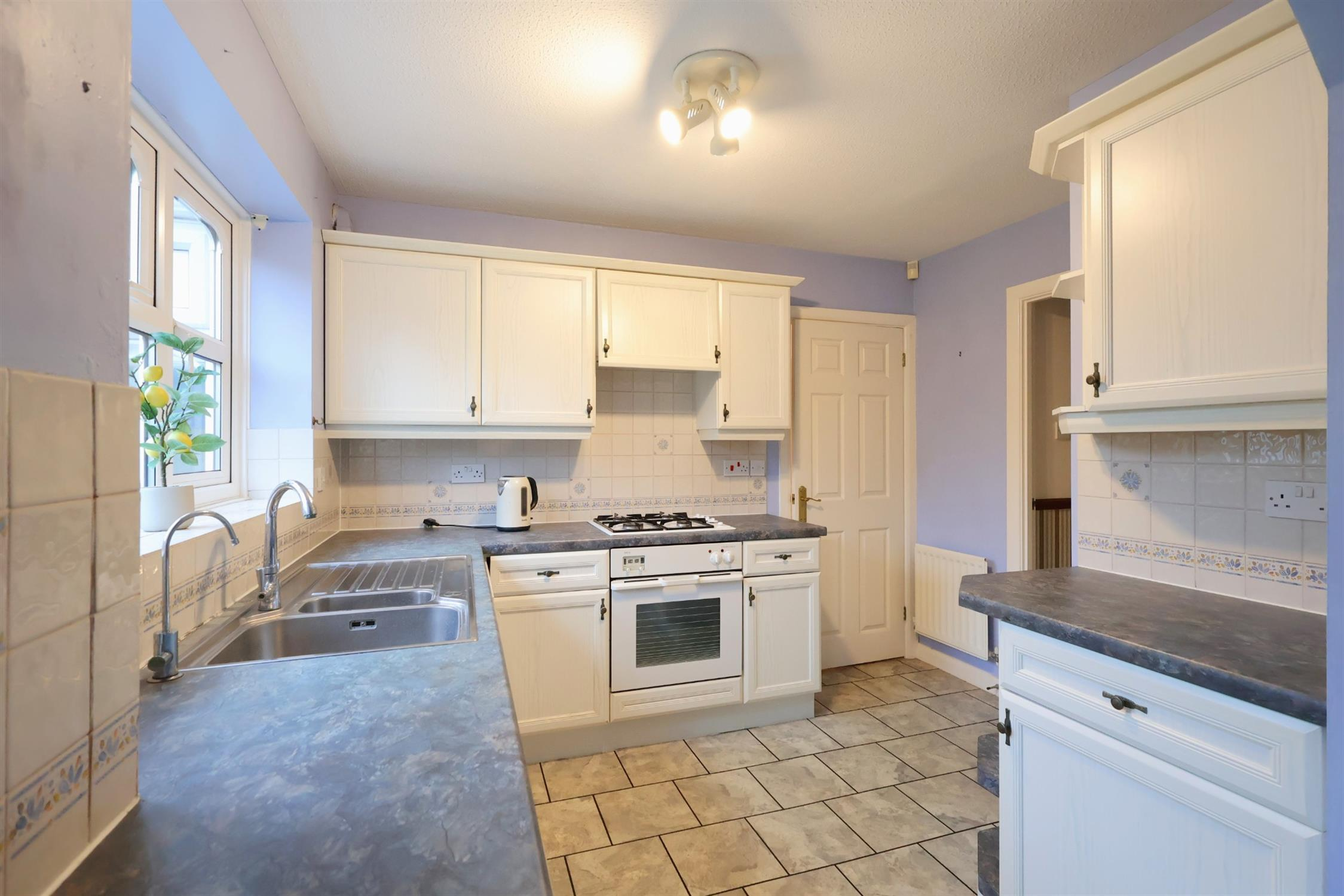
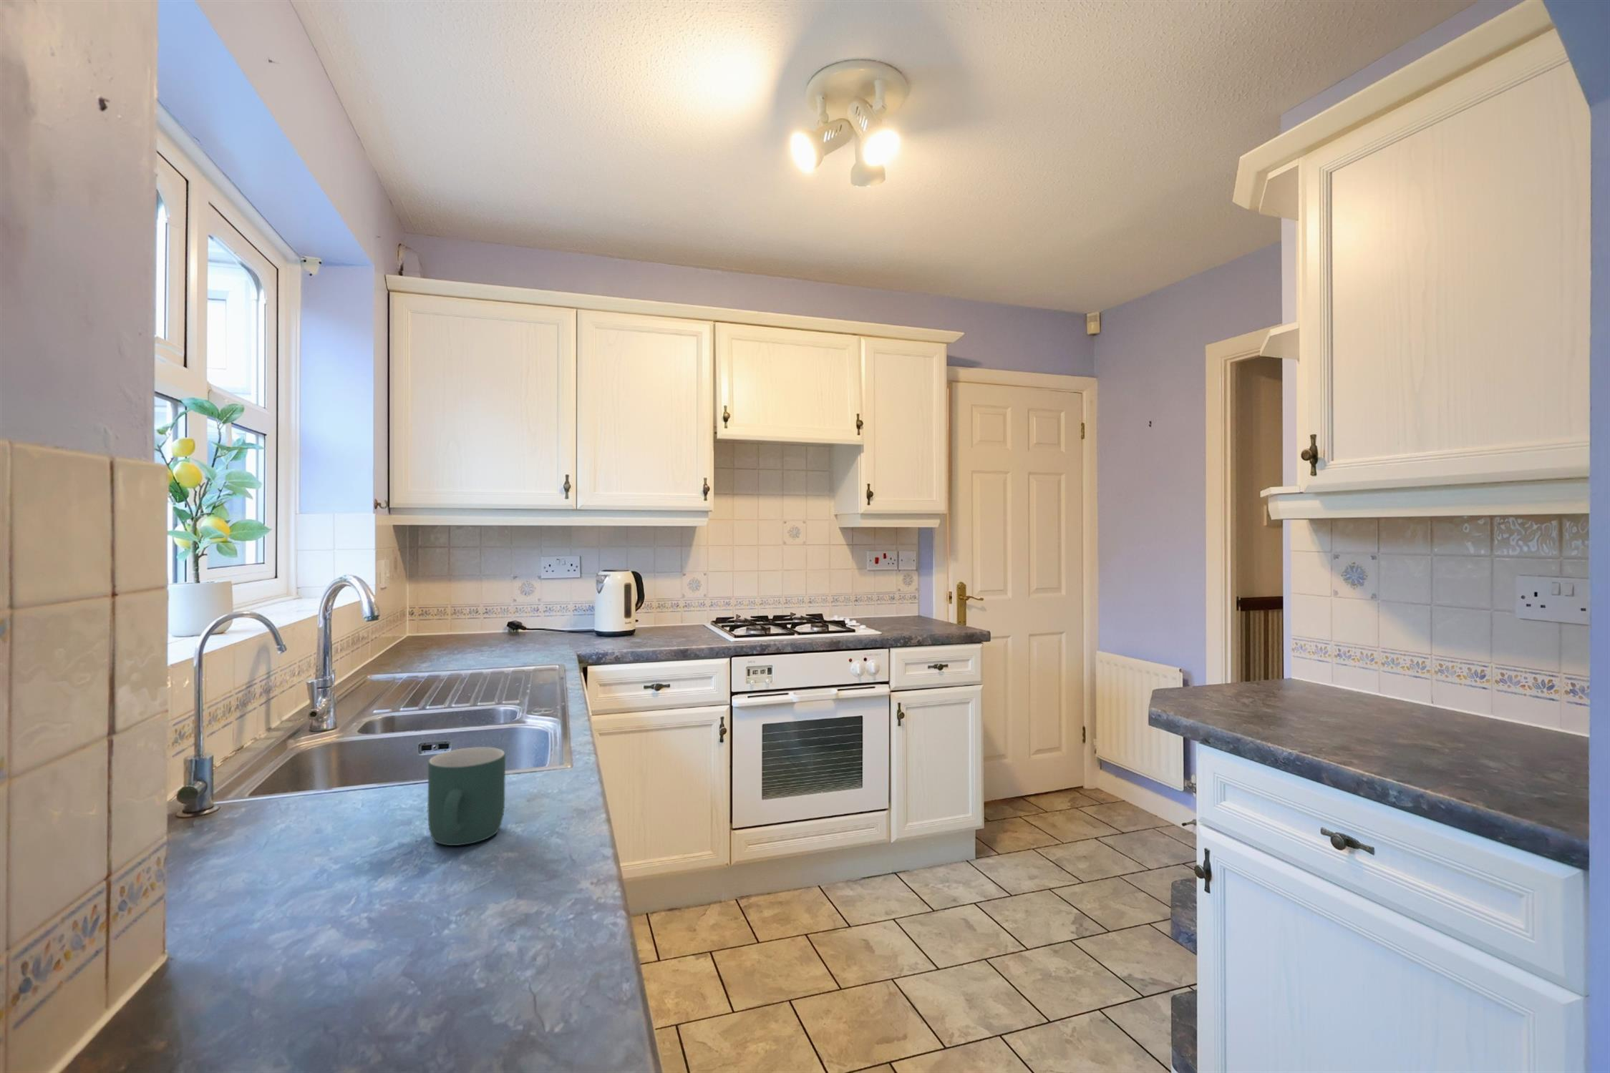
+ mug (468, 799)
